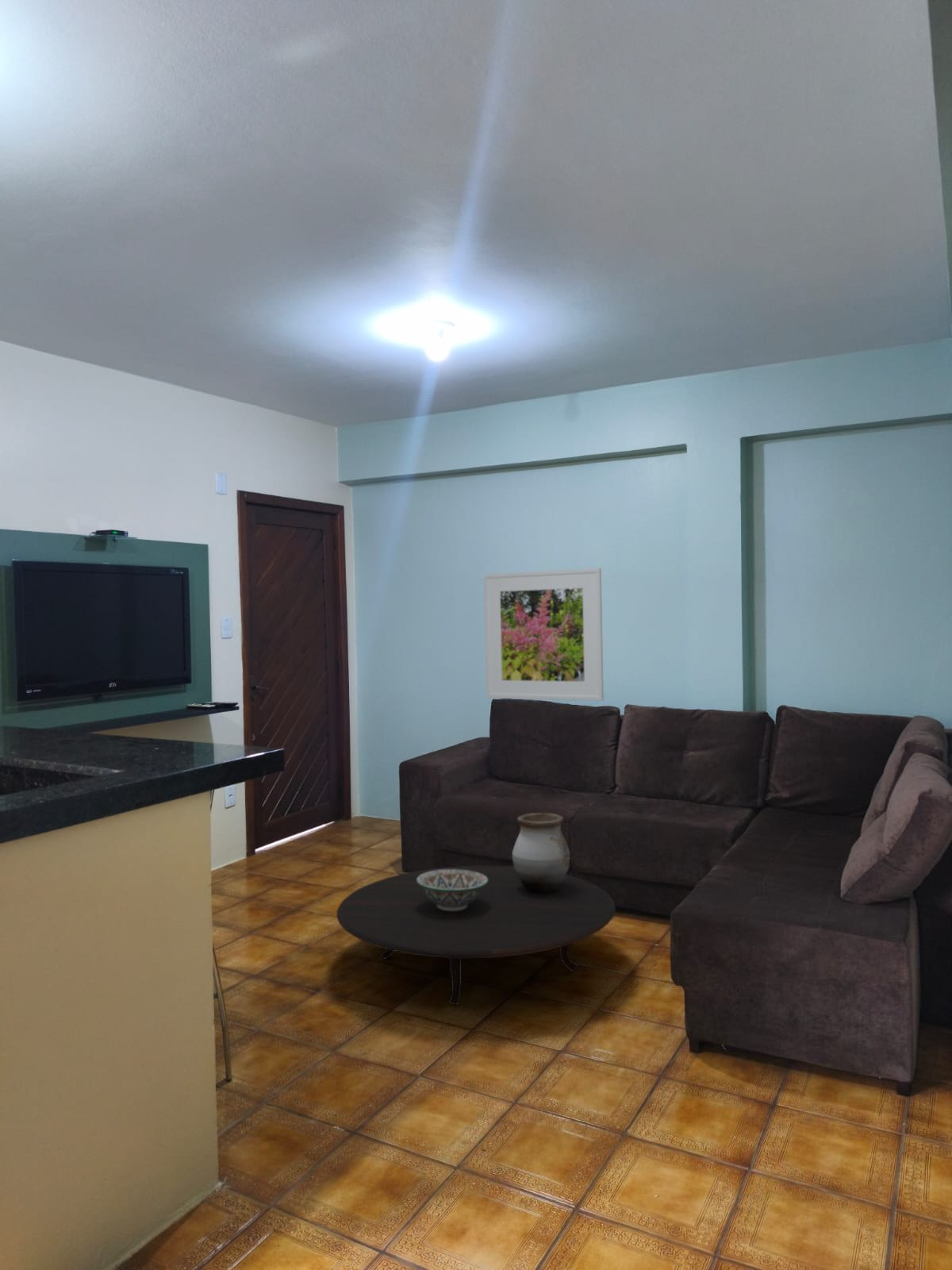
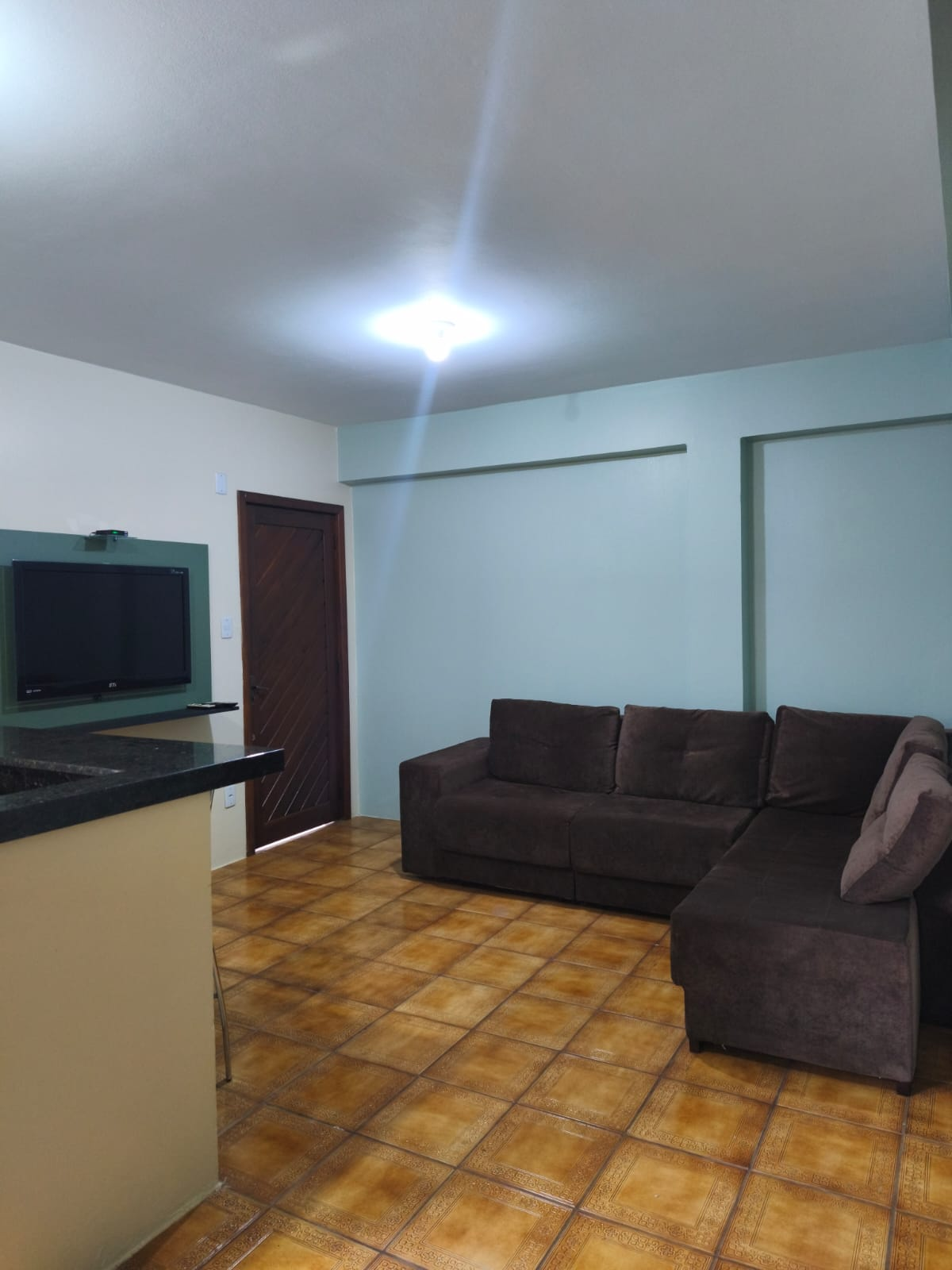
- decorative bowl (452, 891)
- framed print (541, 635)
- table (476, 933)
- vase (541, 852)
